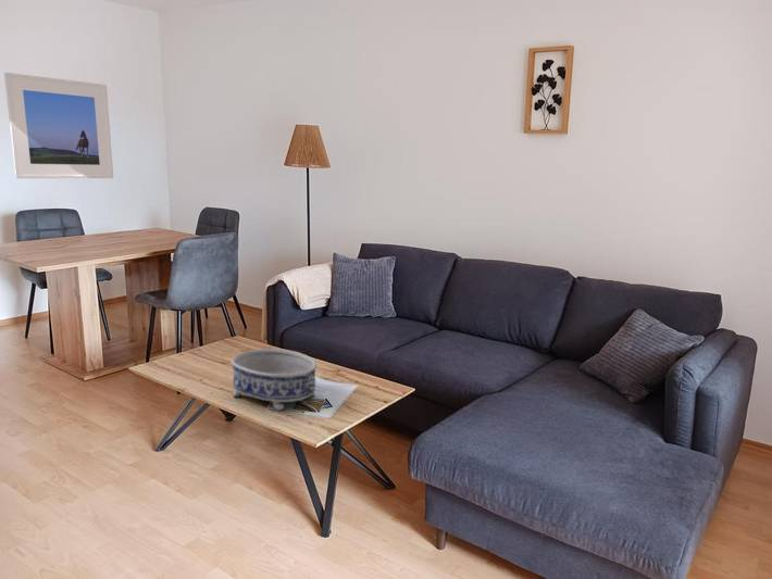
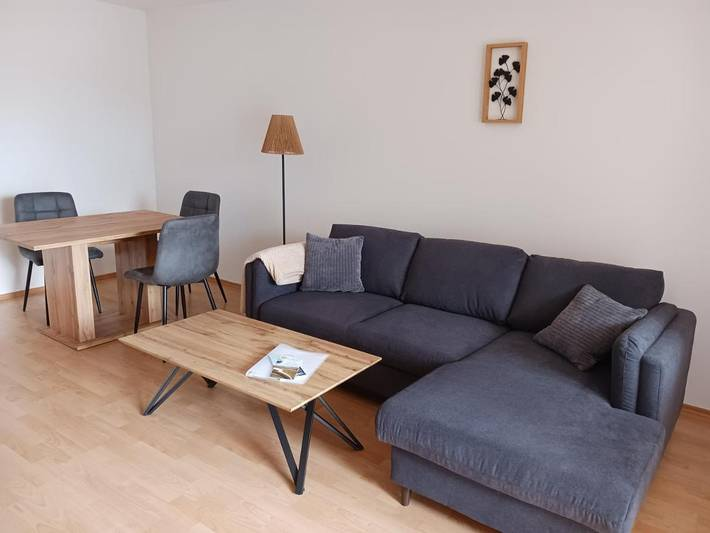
- decorative bowl (274, 377)
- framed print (63, 129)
